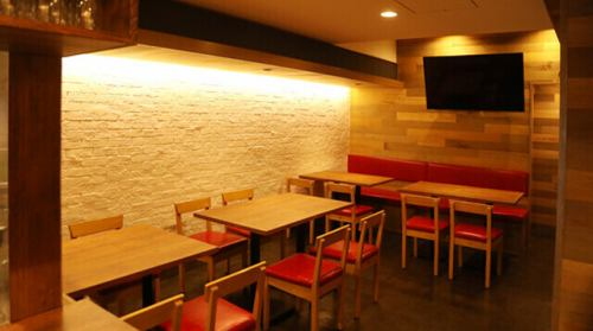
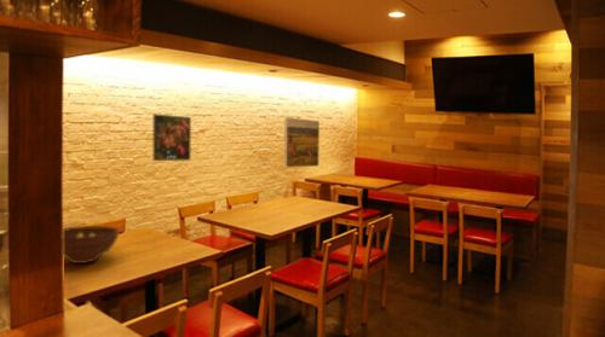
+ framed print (172, 138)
+ fruit bowl (83, 245)
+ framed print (302, 143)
